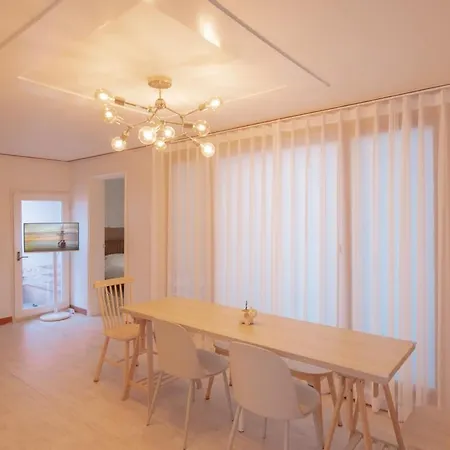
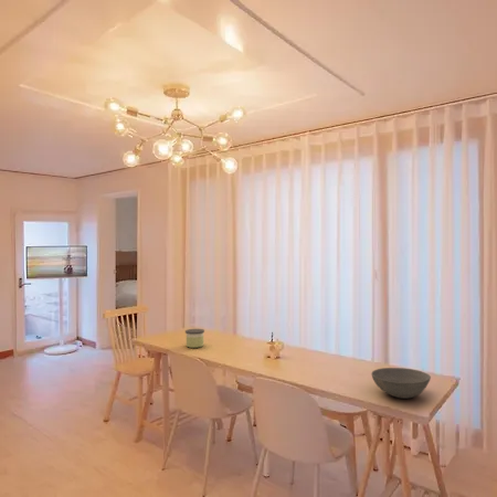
+ candle (194, 338)
+ bowl (400, 383)
